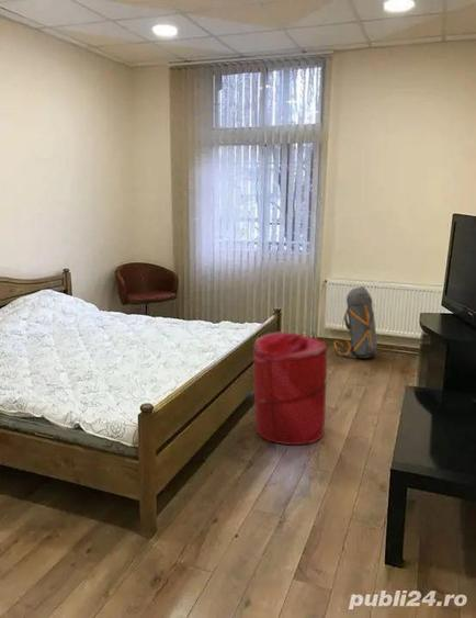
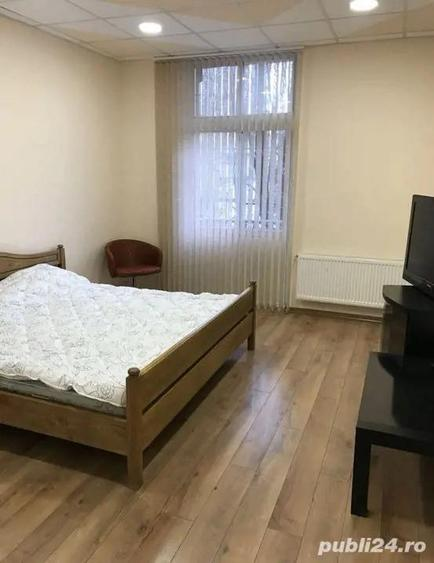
- backpack (355, 322)
- laundry hamper (288, 385)
